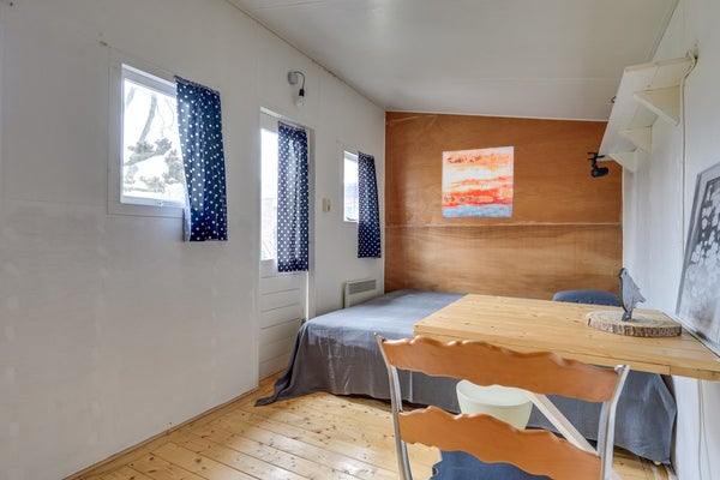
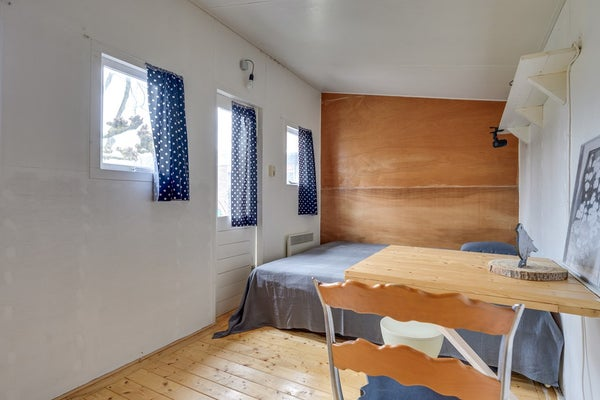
- wall art (476, 184)
